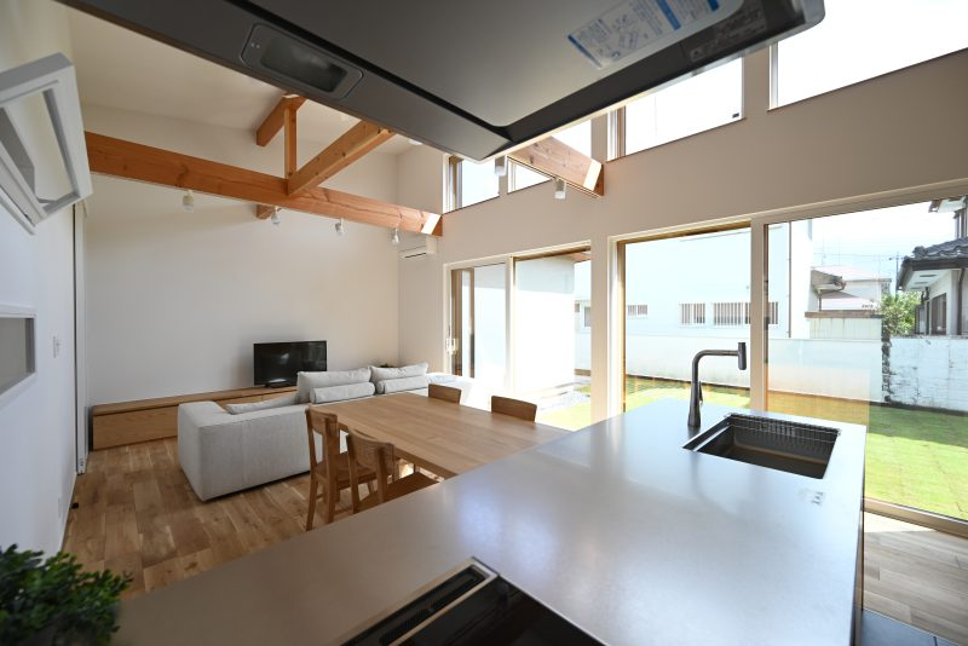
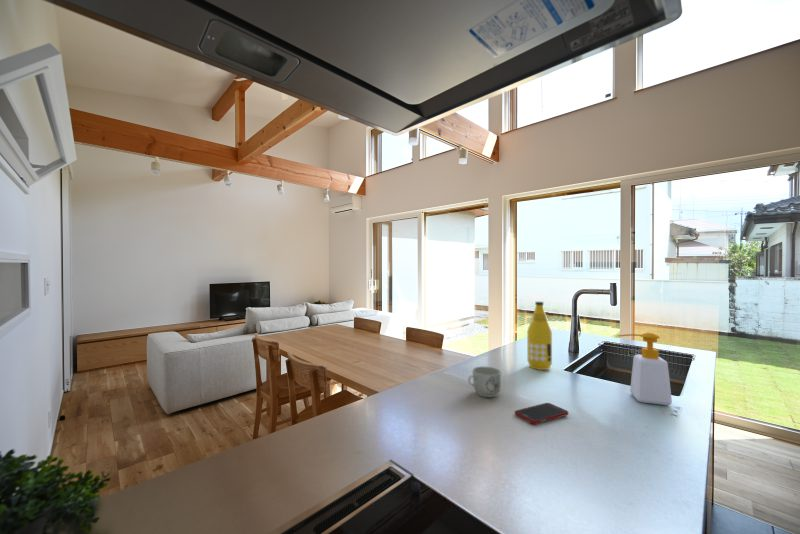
+ mug (483, 382)
+ cell phone (541, 413)
+ bottle (539, 334)
+ soap bottle (642, 365)
